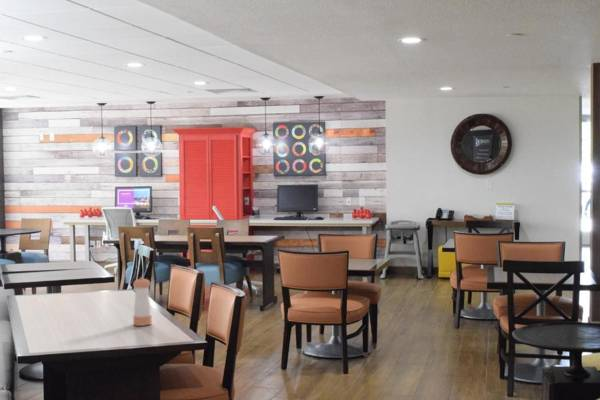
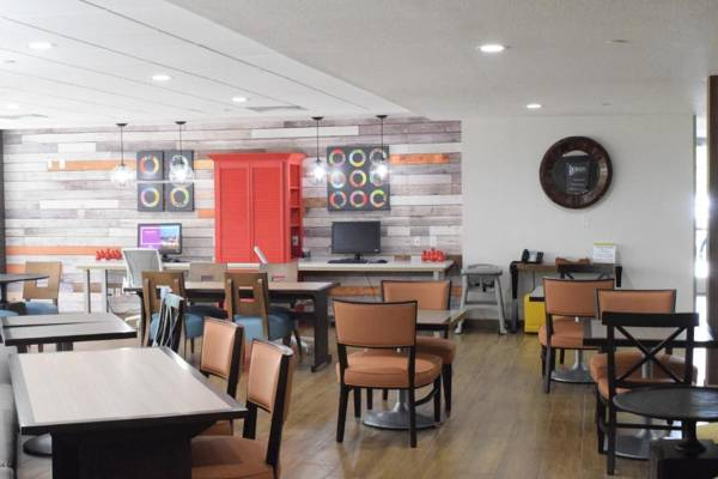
- pepper shaker (142, 300)
